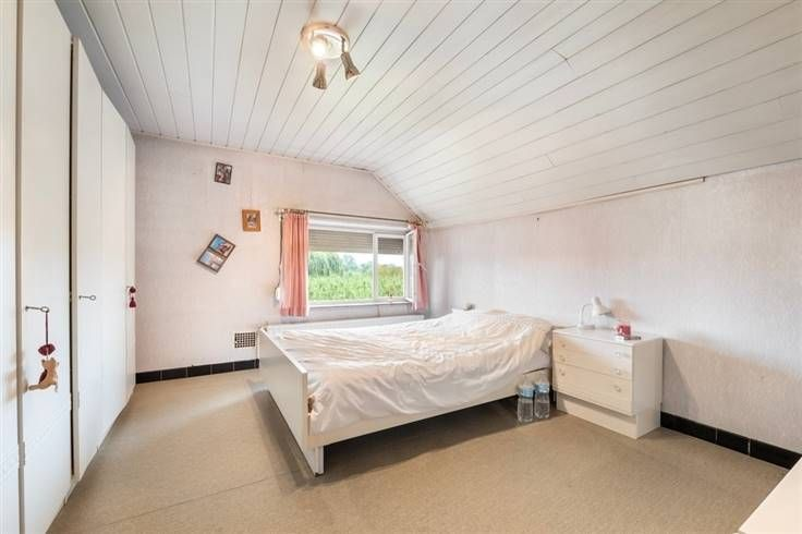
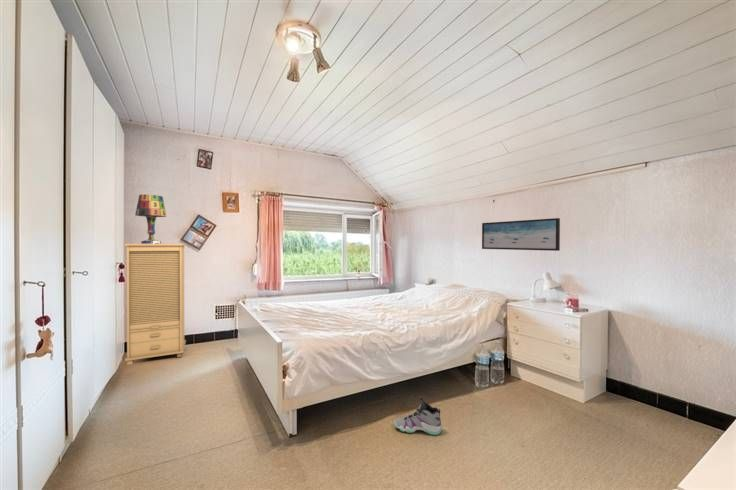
+ cabinet (157, 299)
+ sneaker (417, 413)
+ table lamp (151, 219)
+ wall art (516, 235)
